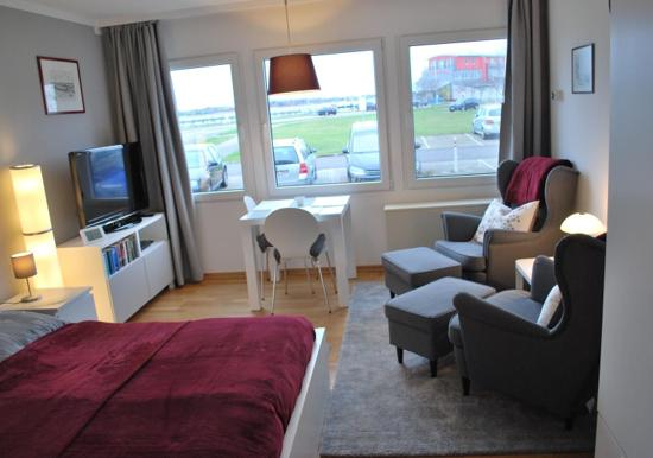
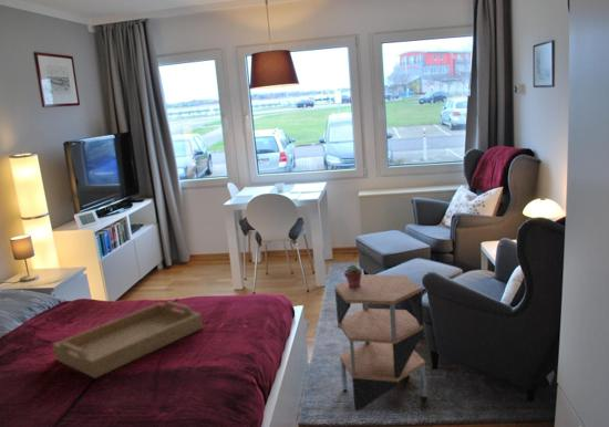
+ potted succulent (353, 274)
+ side table (380, 341)
+ serving tray (131, 333)
